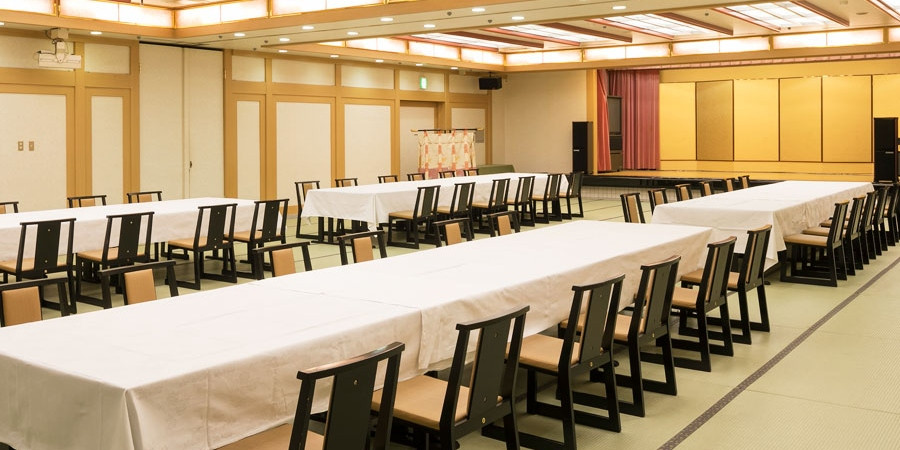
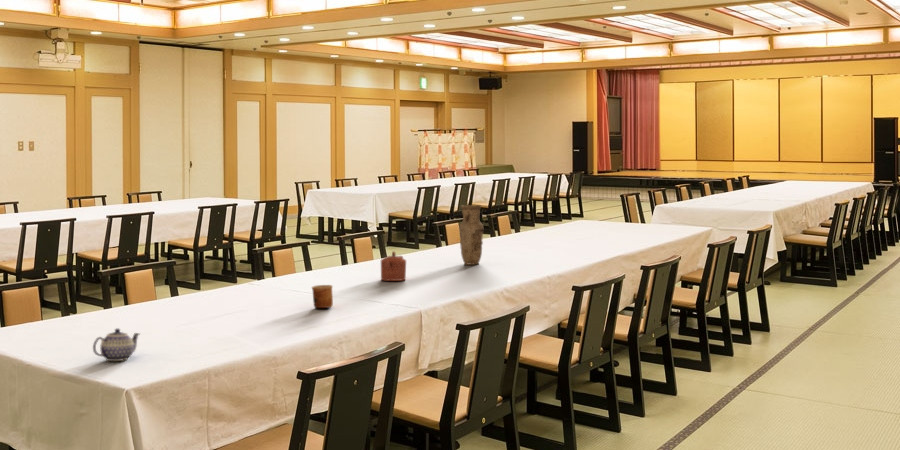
+ teapot (393, 265)
+ teapot (117, 344)
+ cup (322, 296)
+ vase (471, 234)
